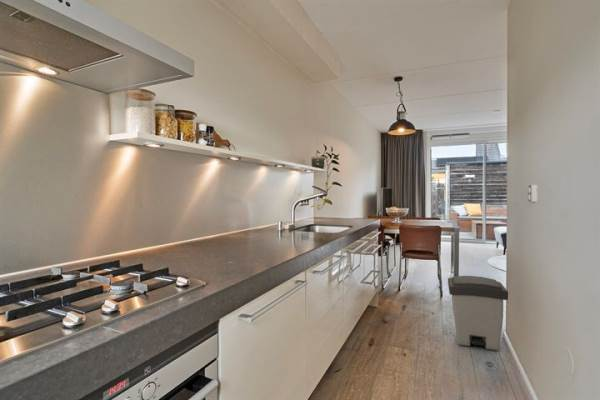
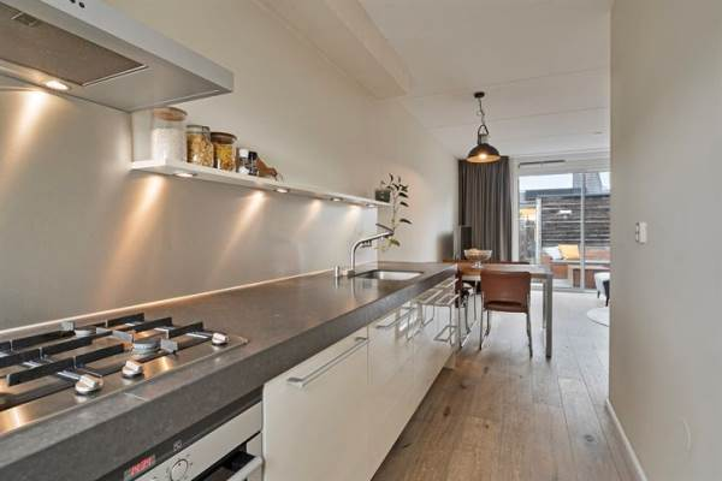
- trash can (475, 310)
